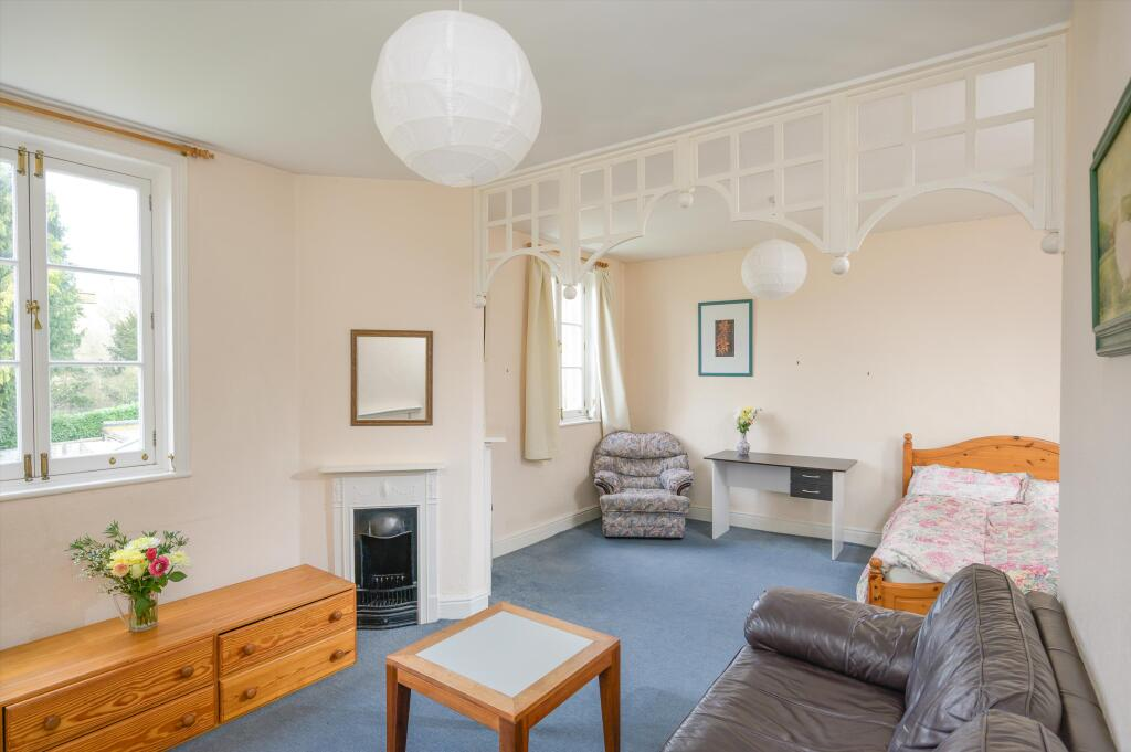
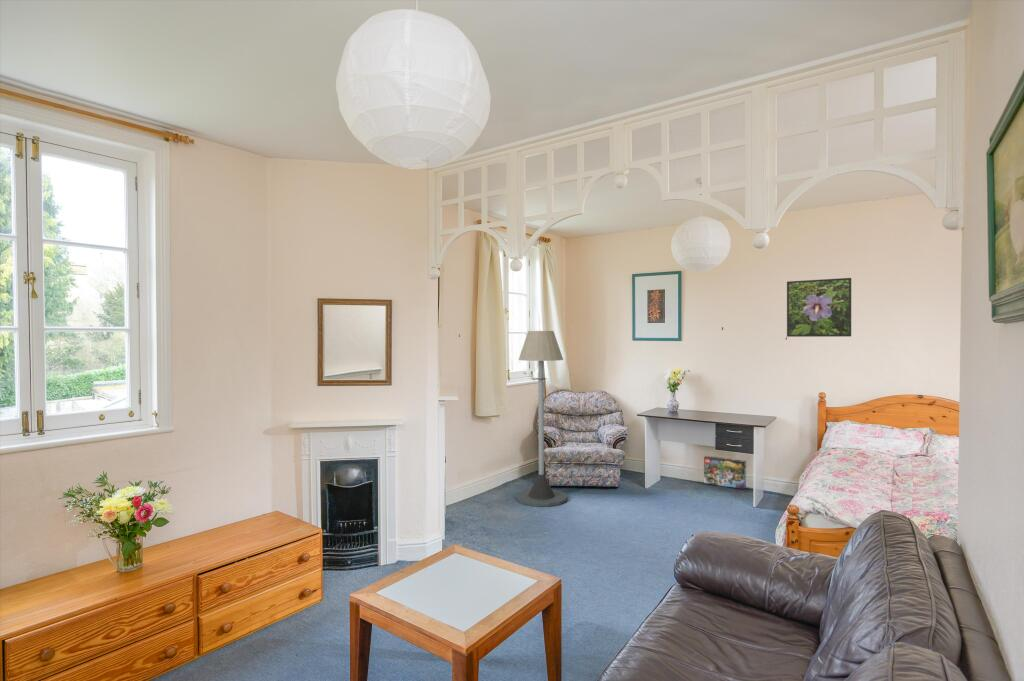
+ box (724, 472)
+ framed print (818, 308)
+ floor lamp (541, 414)
